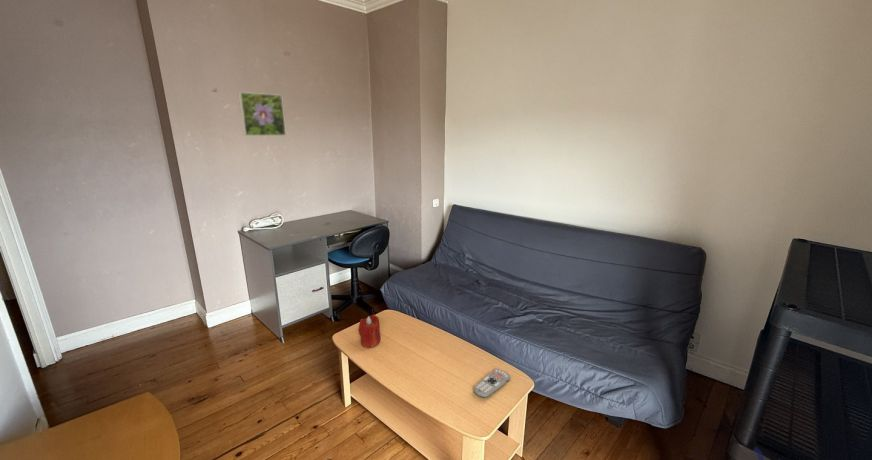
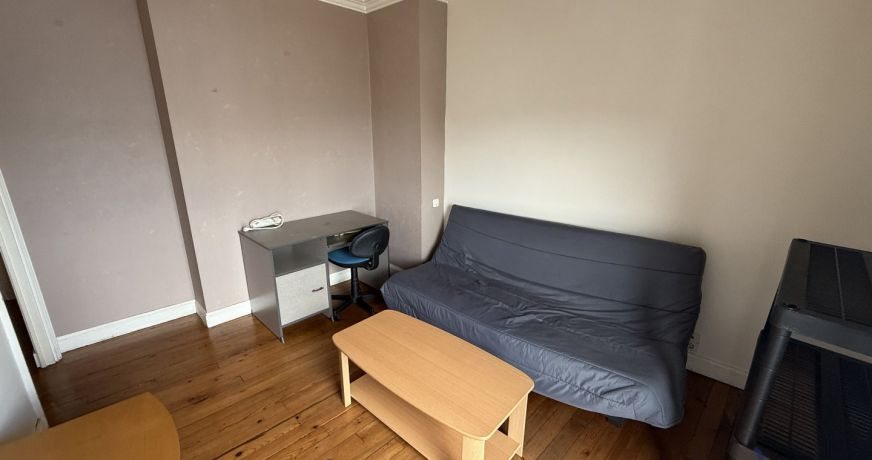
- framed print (263, 115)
- remote control (491, 383)
- candle (369, 329)
